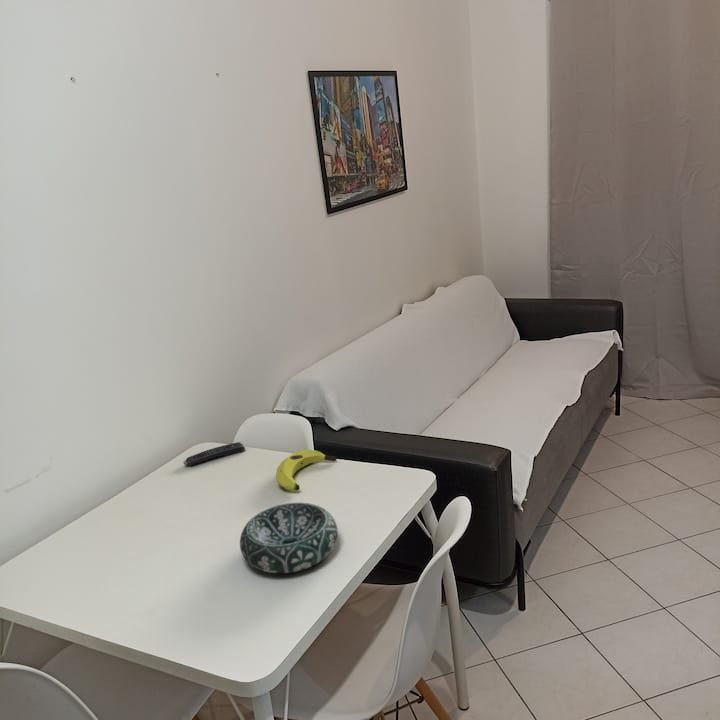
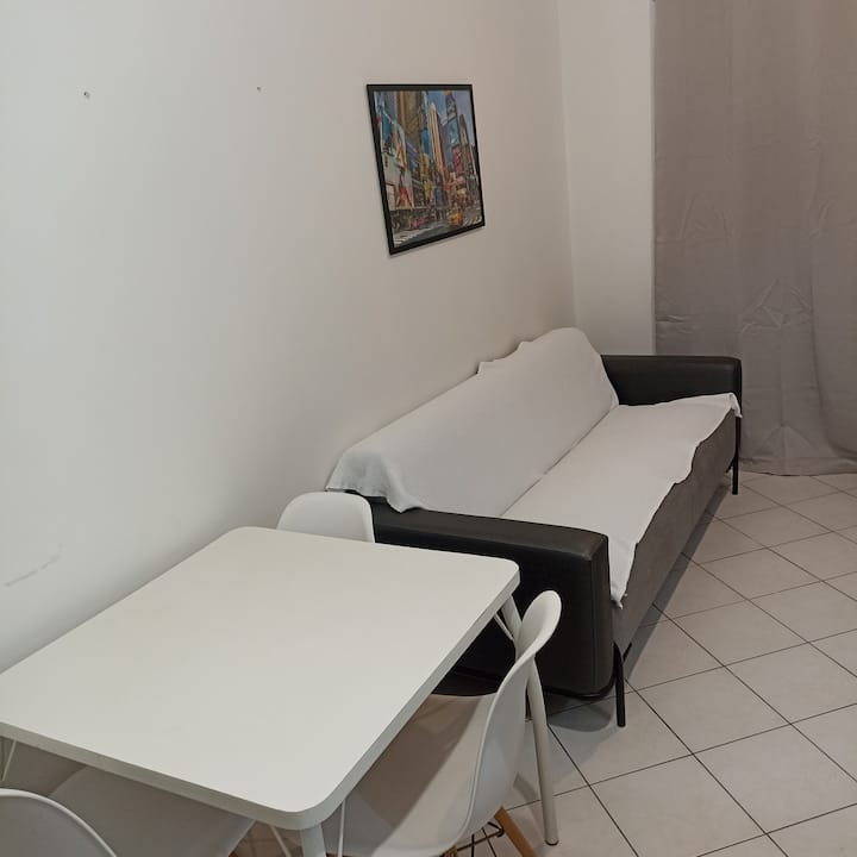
- remote control (213, 454)
- banana (305, 465)
- decorative bowl (289, 536)
